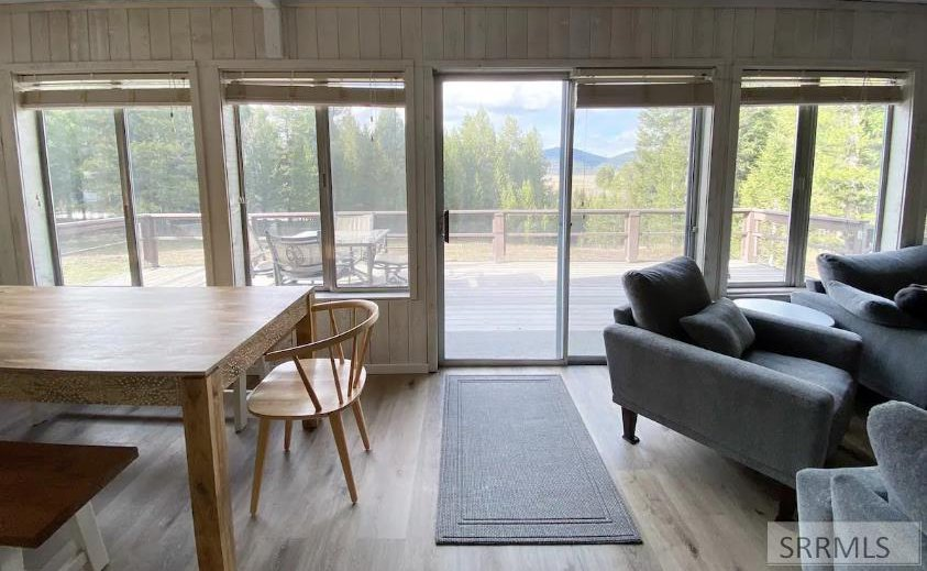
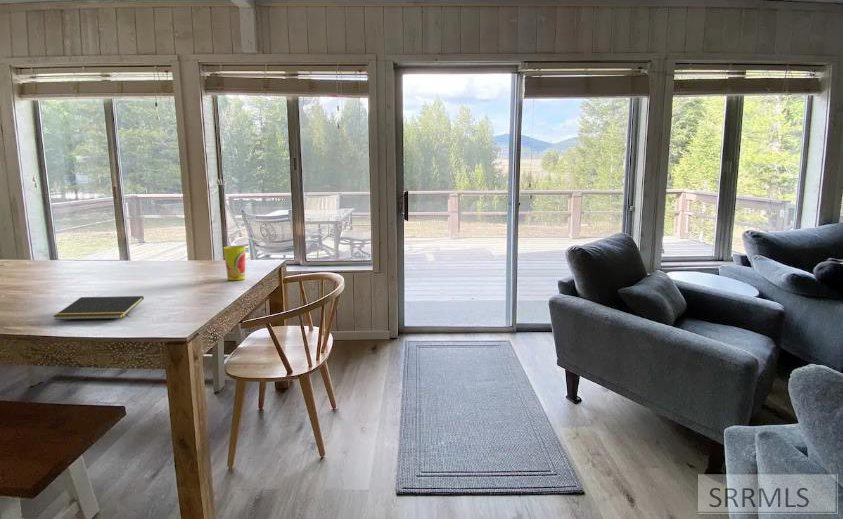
+ notepad (100, 307)
+ cup (235, 263)
